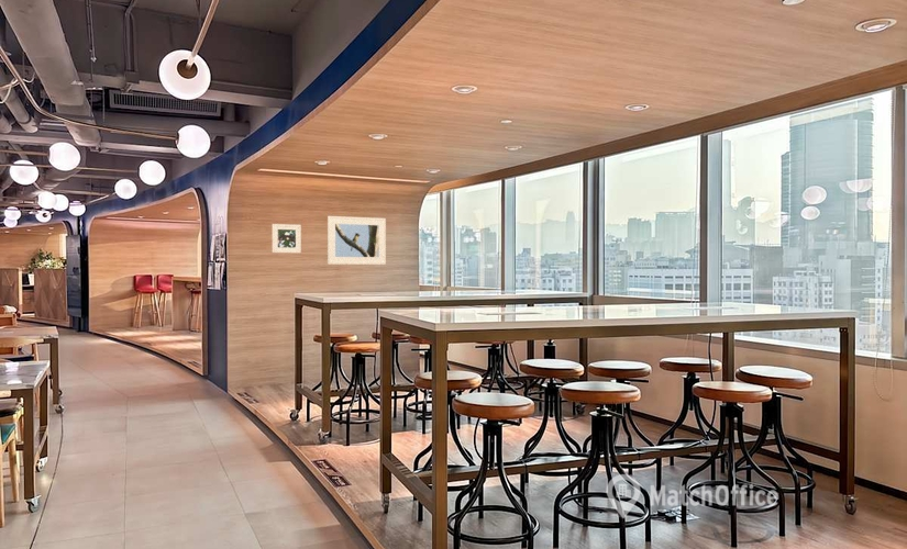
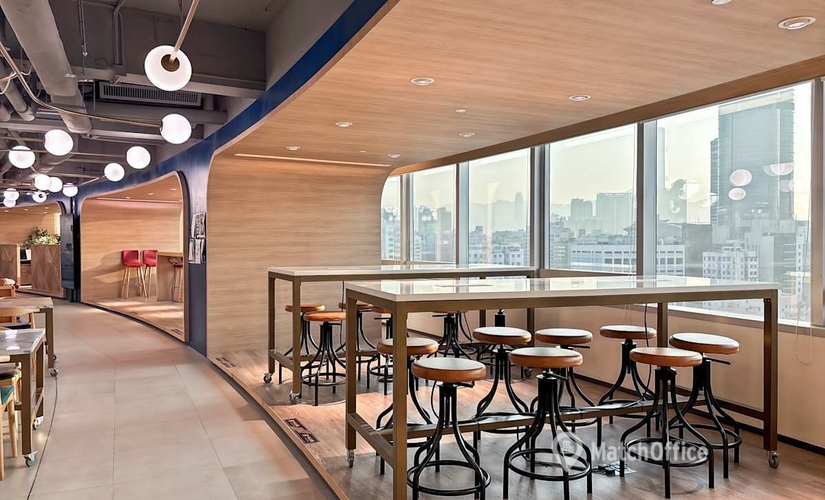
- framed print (357, 240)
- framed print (286, 238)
